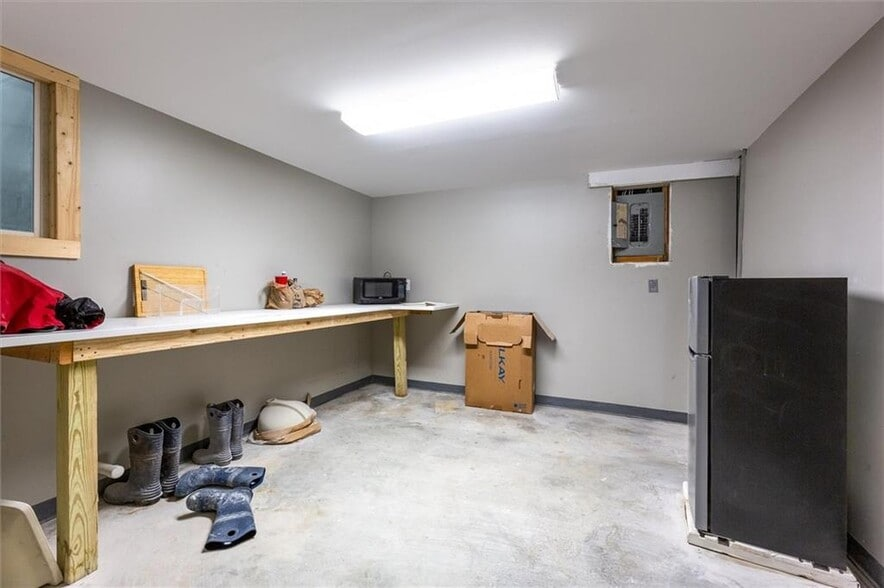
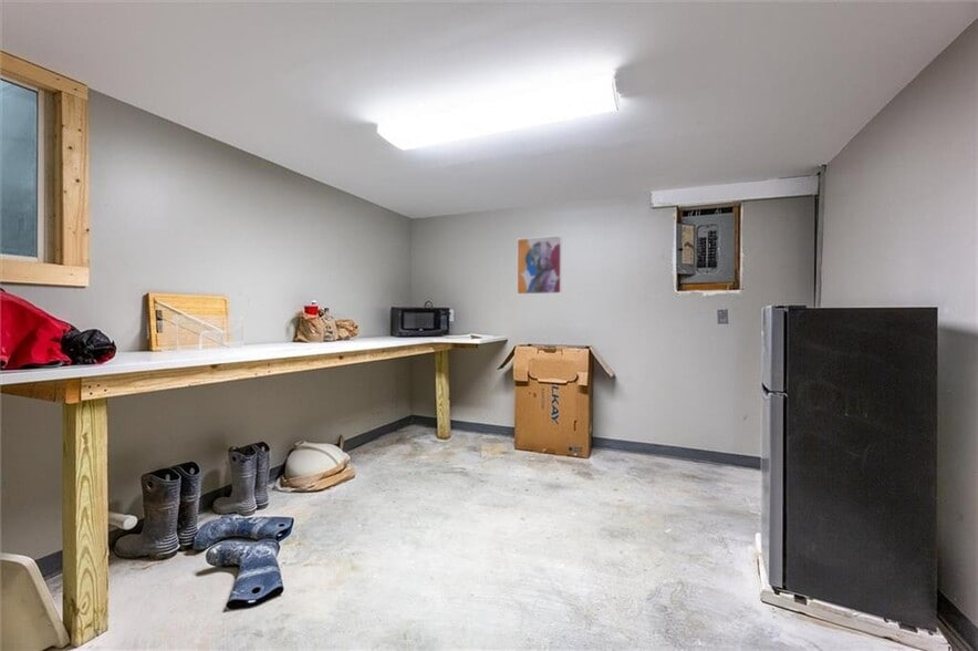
+ wall art (539, 266)
